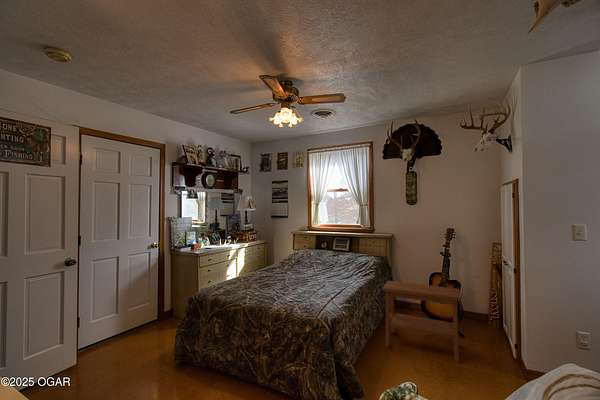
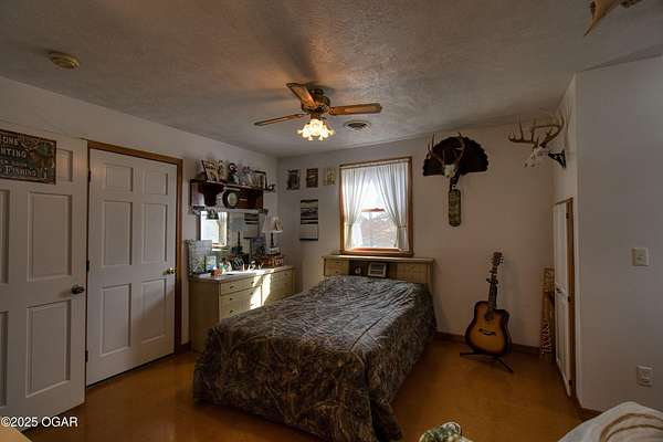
- side table (420, 317)
